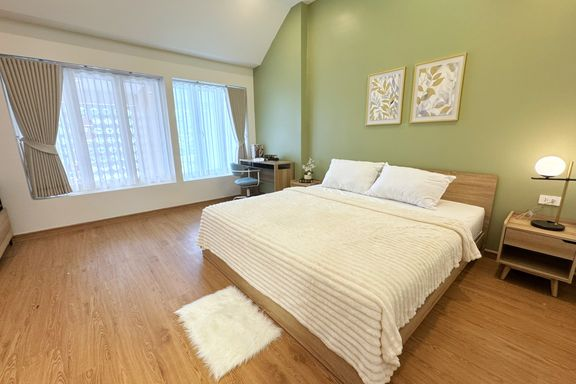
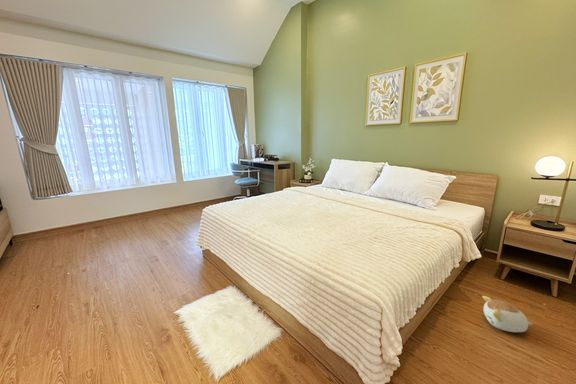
+ plush toy (508, 315)
